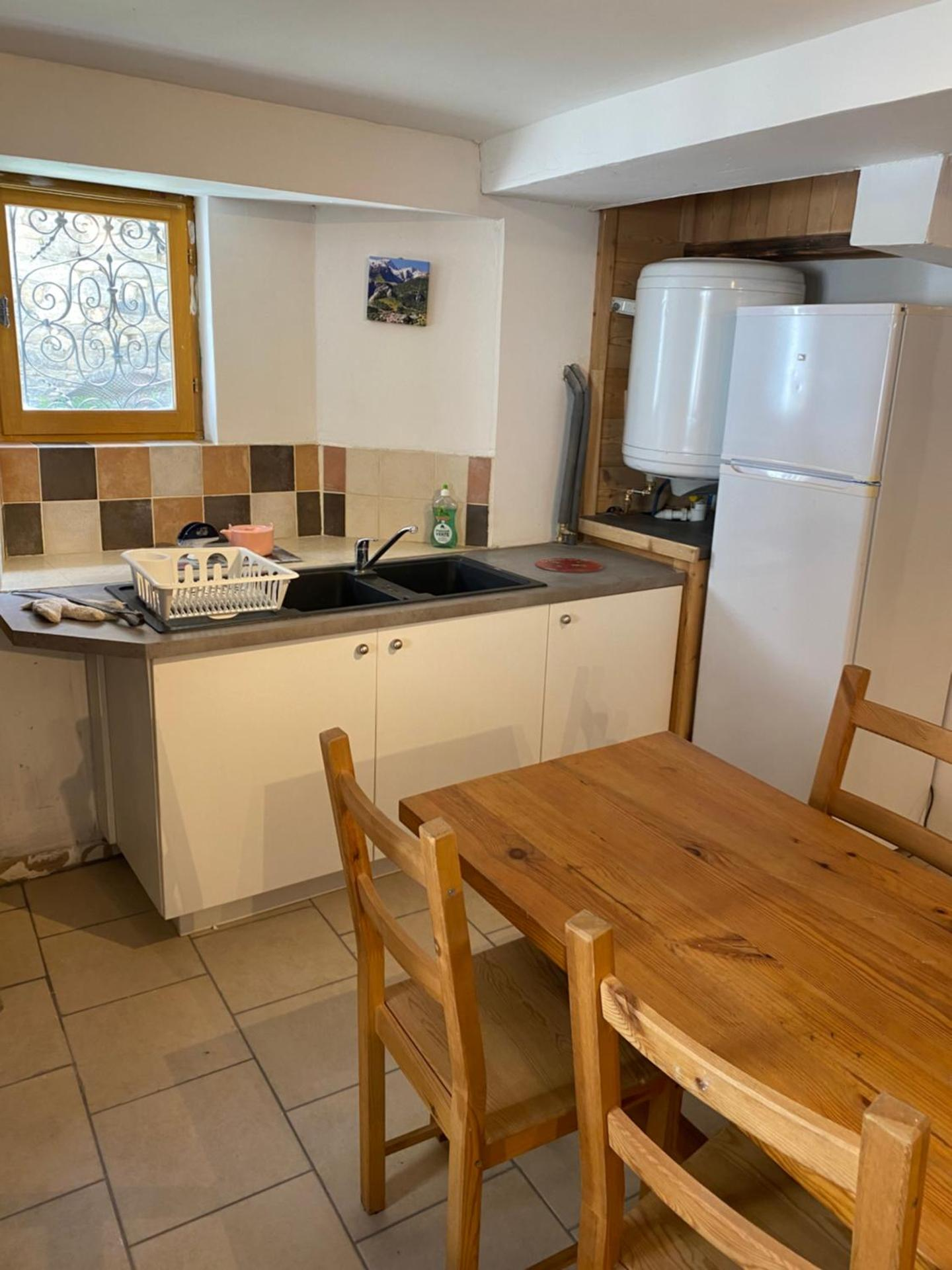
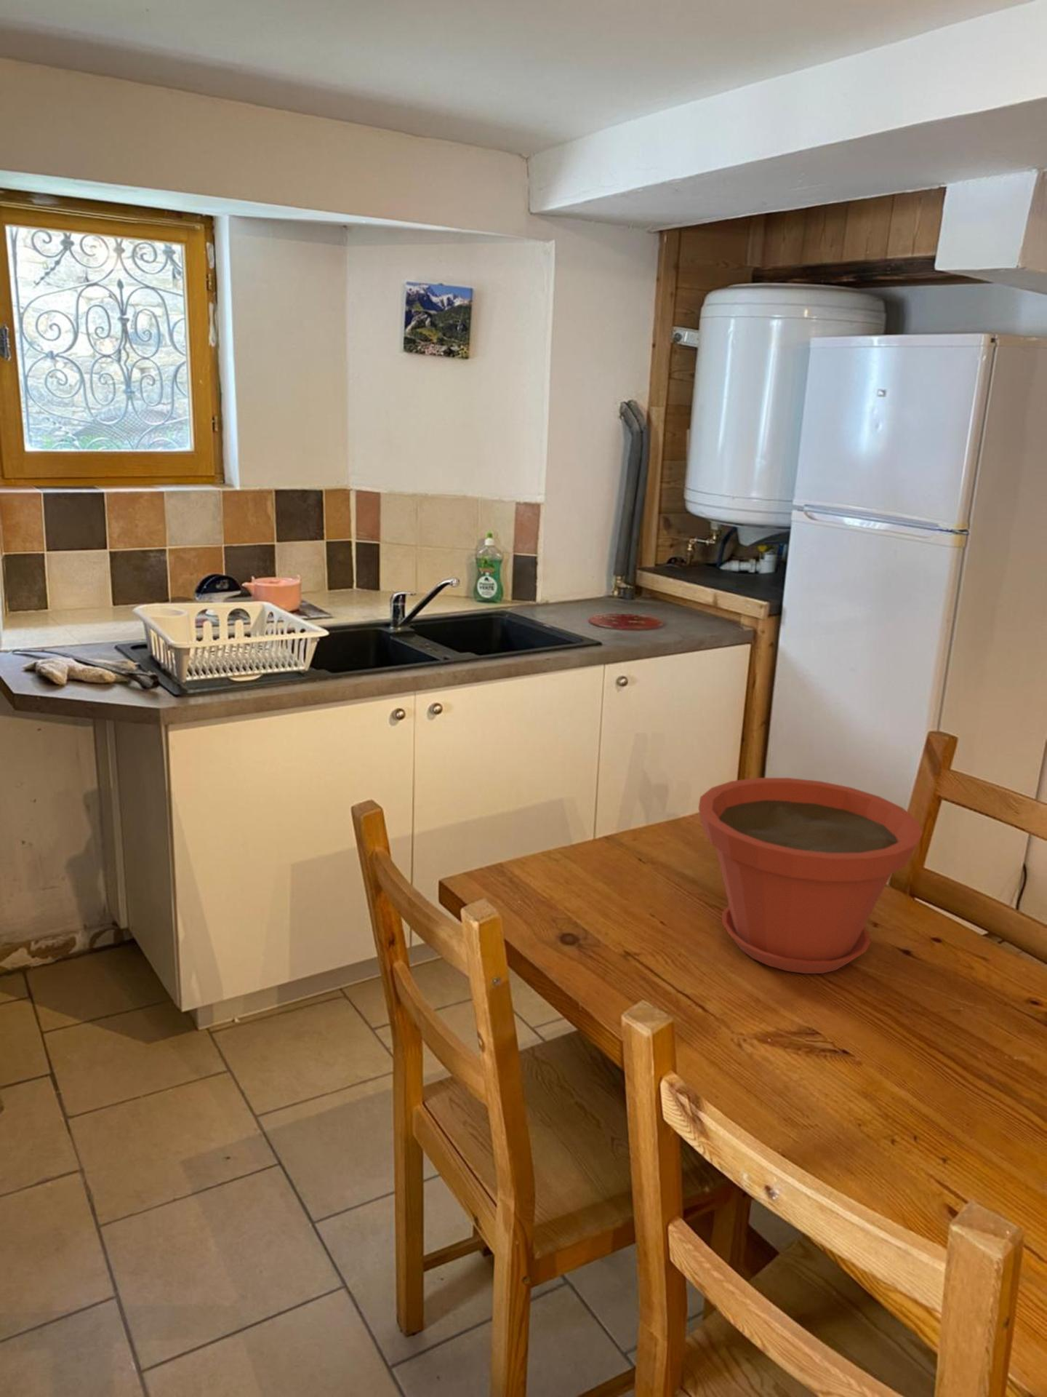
+ plant pot (800, 880)
